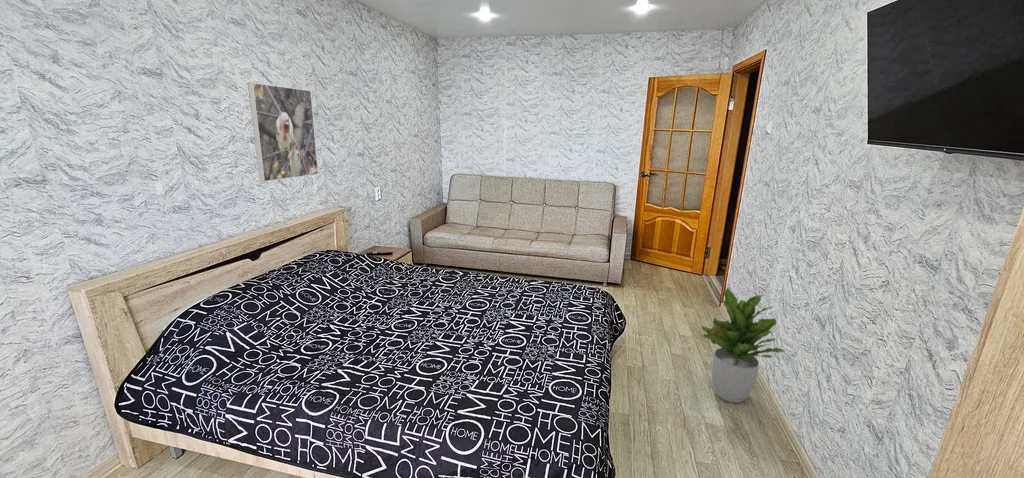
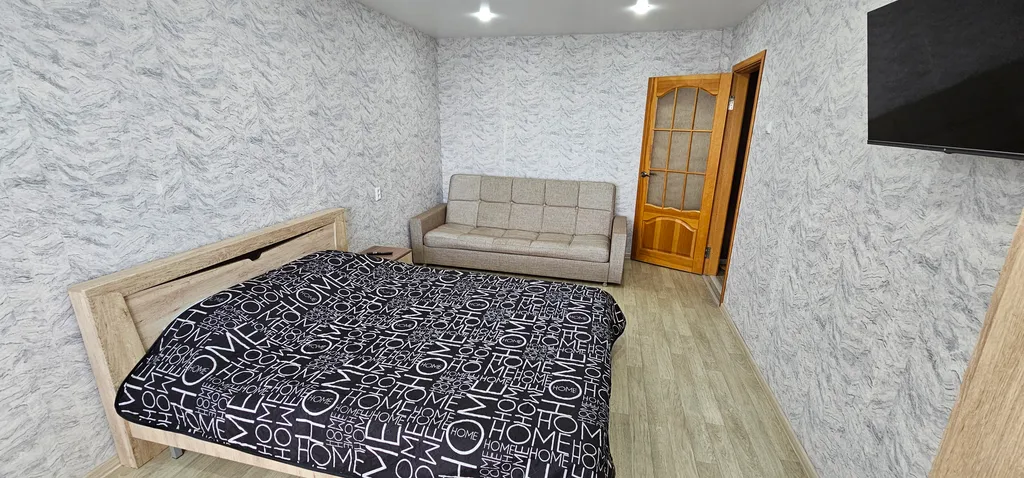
- potted plant (735, 344)
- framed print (286, 133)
